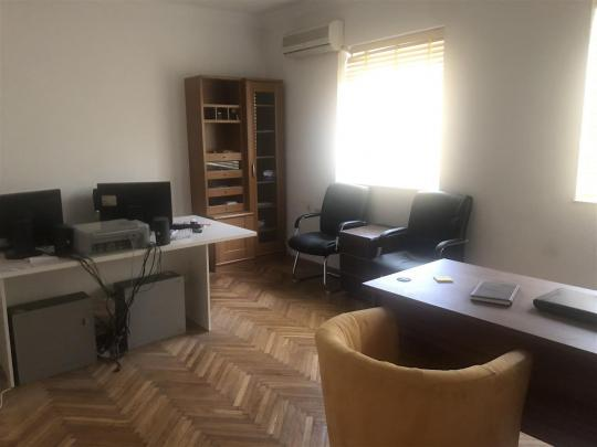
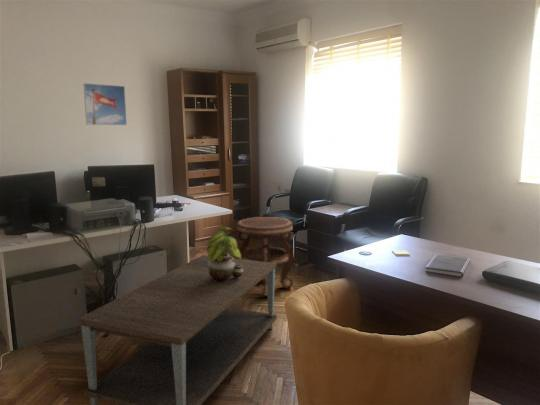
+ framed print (105, 105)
+ potted plant (225, 253)
+ side table (265, 255)
+ coffee table (196, 325)
